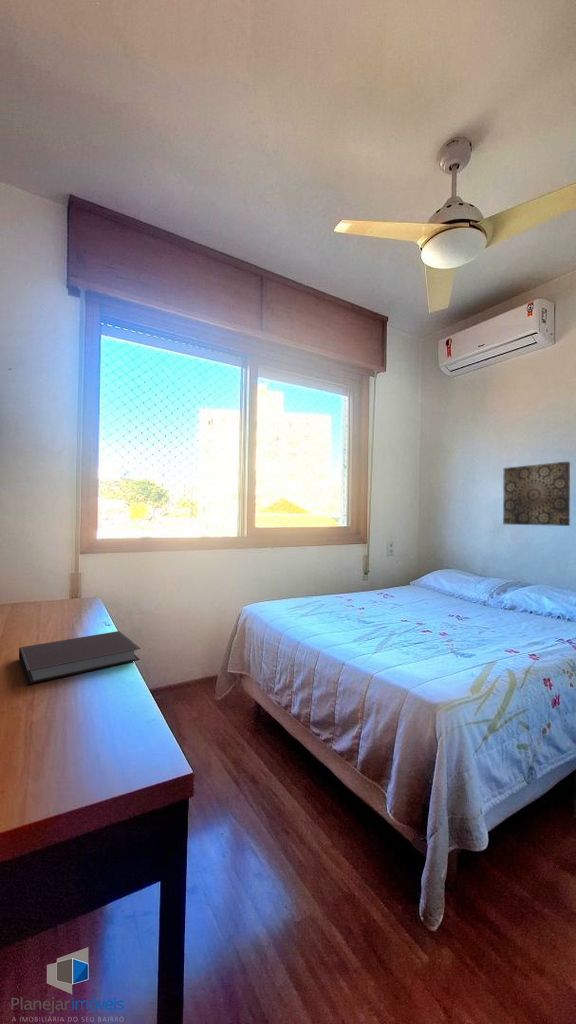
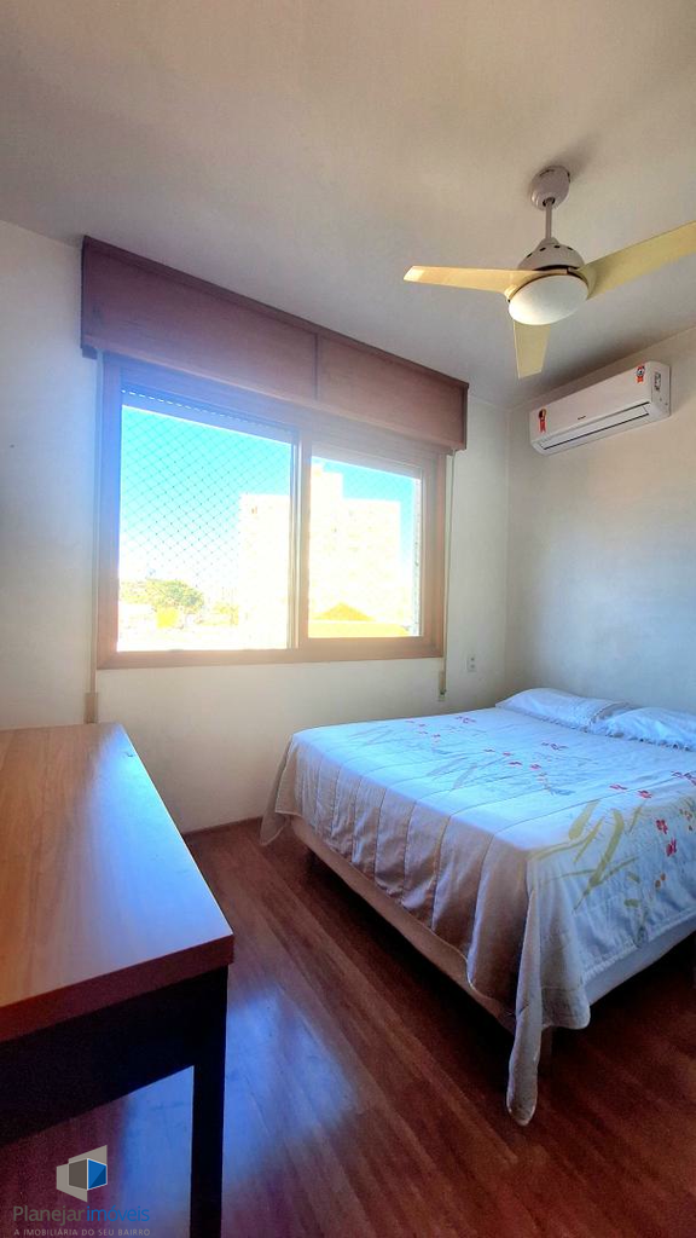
- notebook (79, 653)
- wall art (534, 495)
